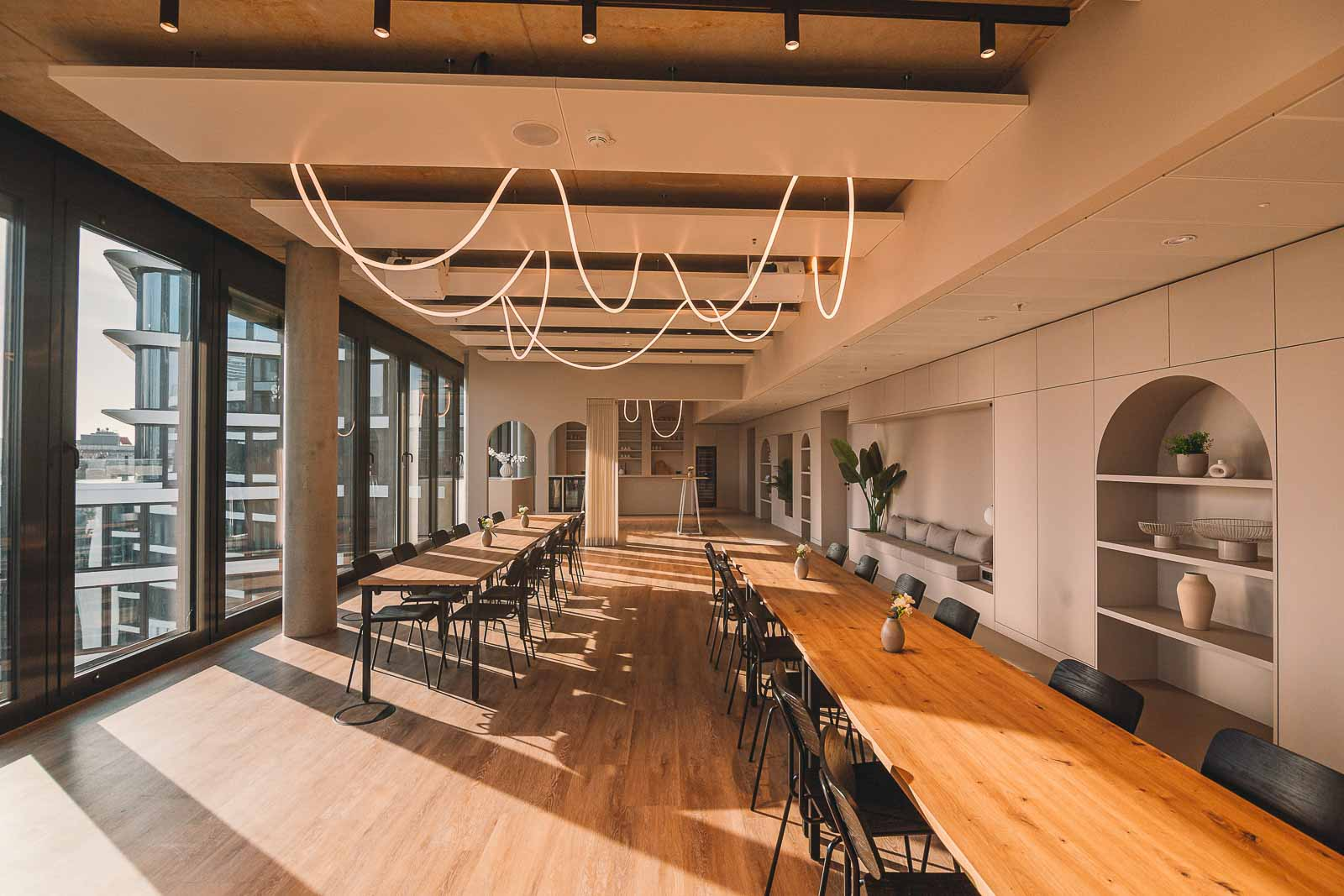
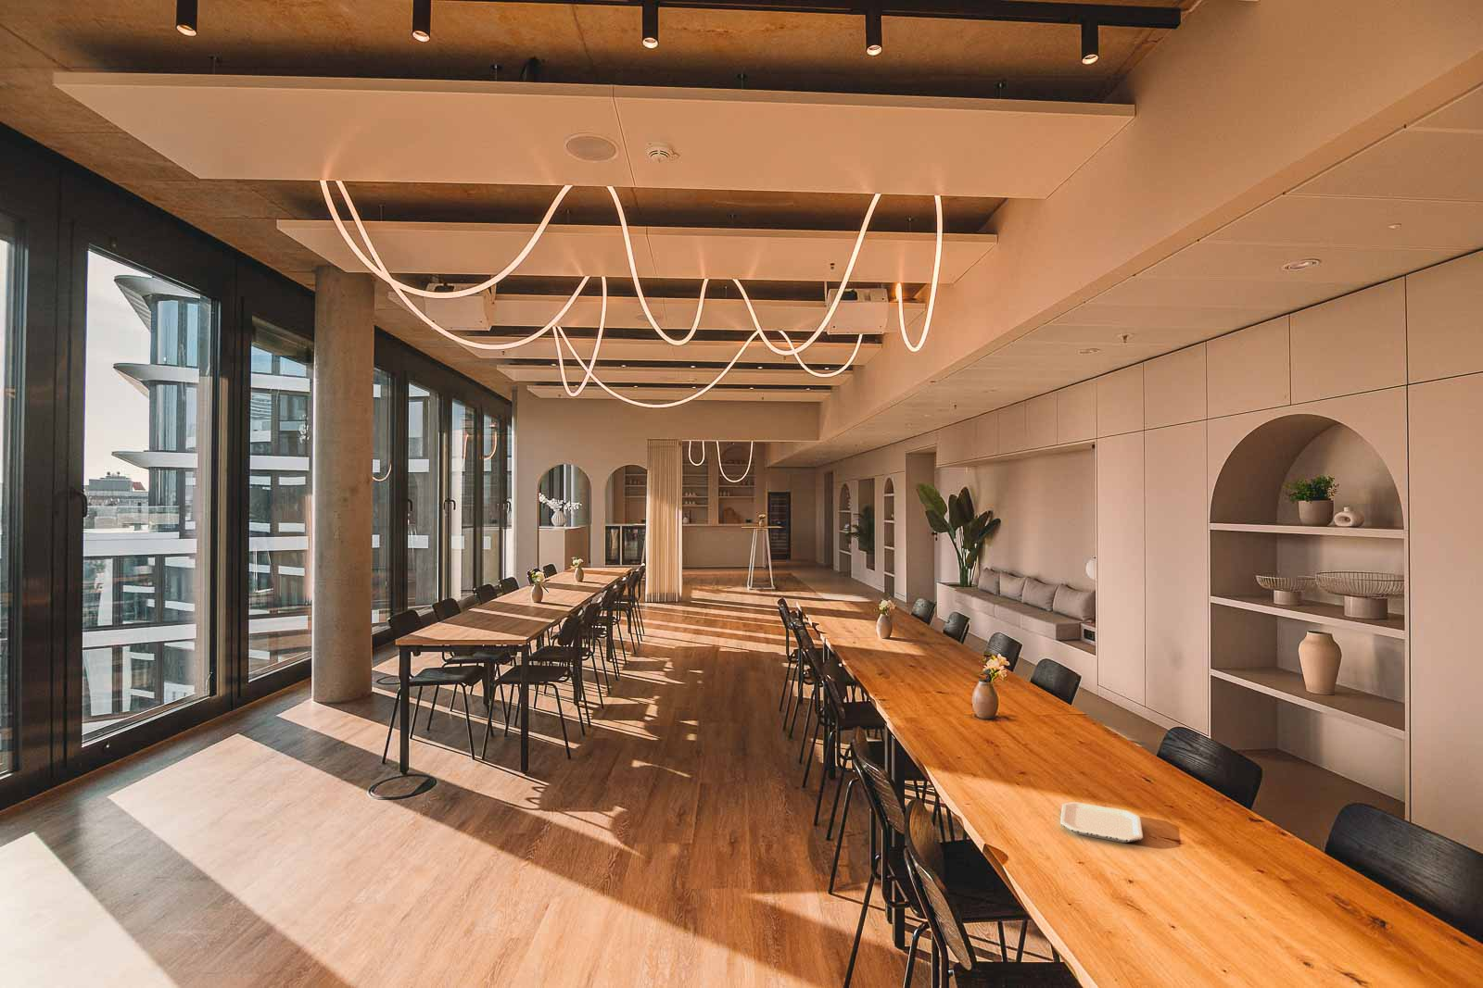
+ plate (1100, 823)
